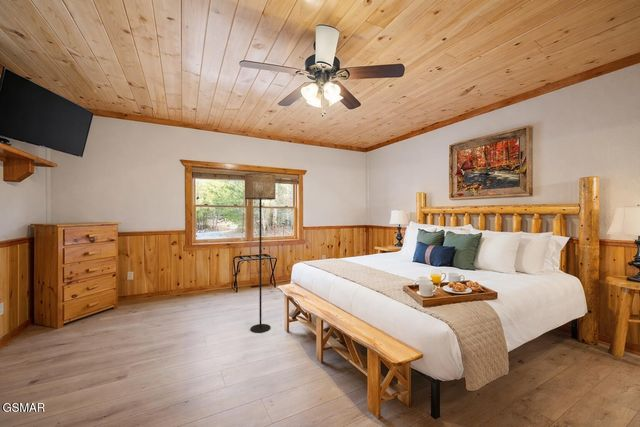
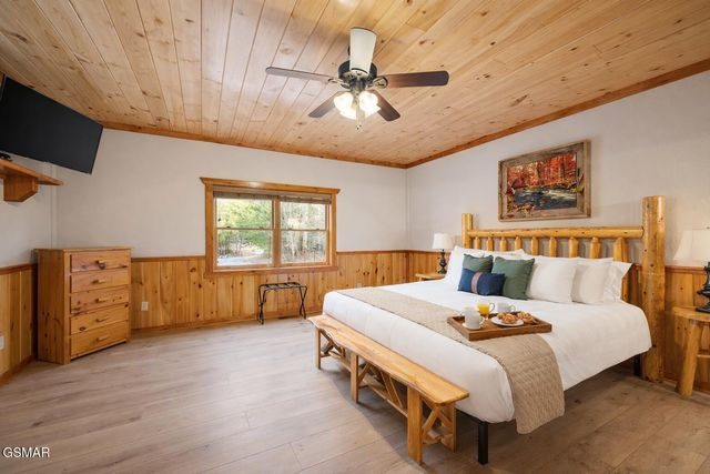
- floor lamp (260, 252)
